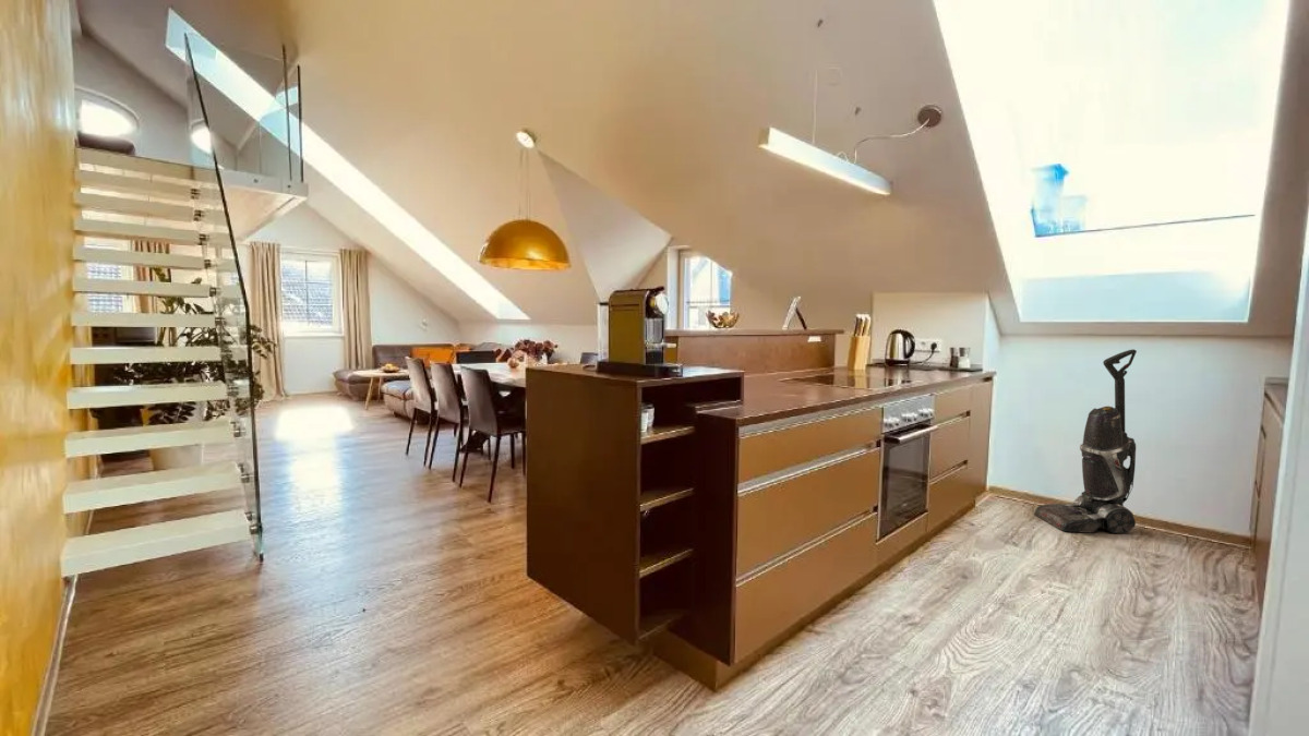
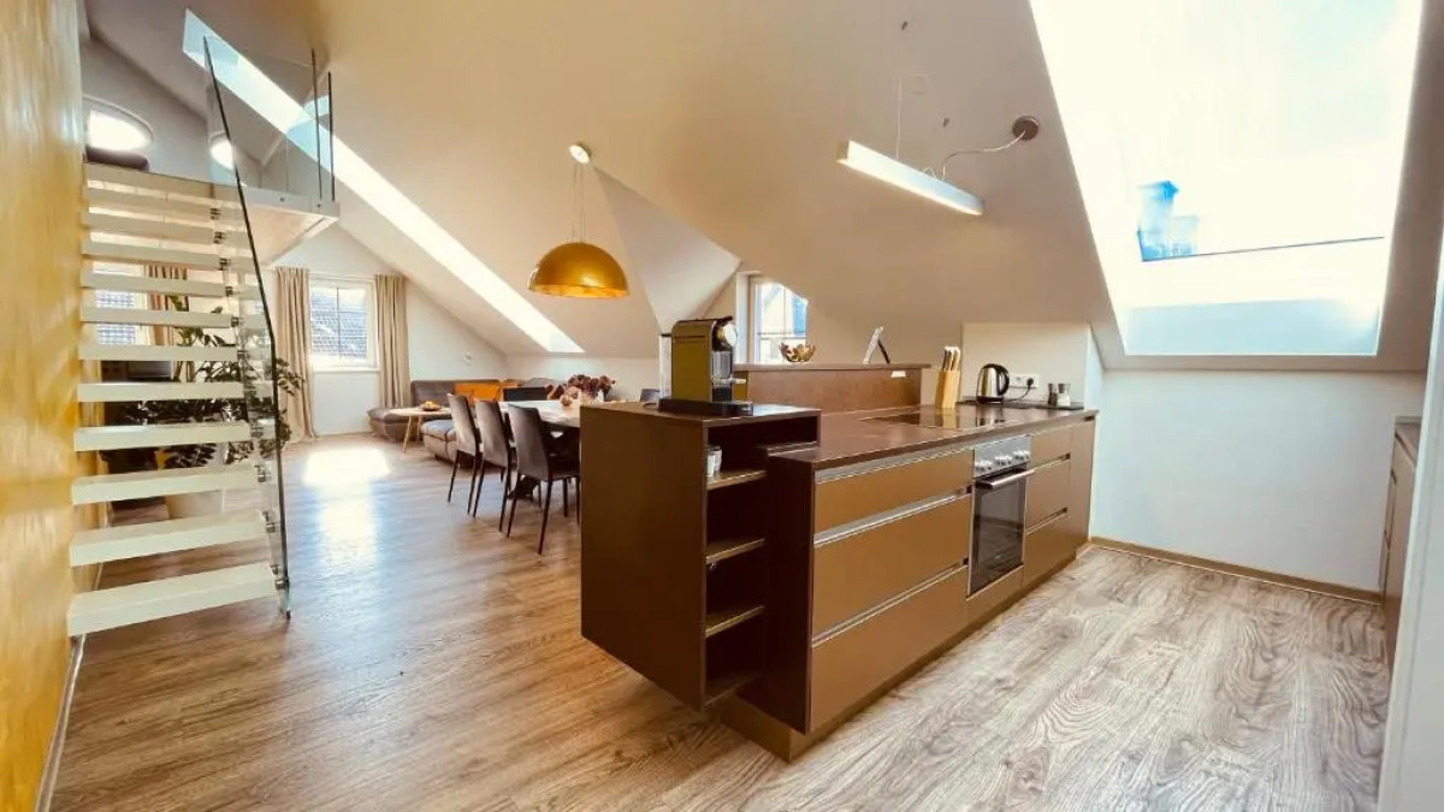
- vacuum cleaner (1086, 437)
